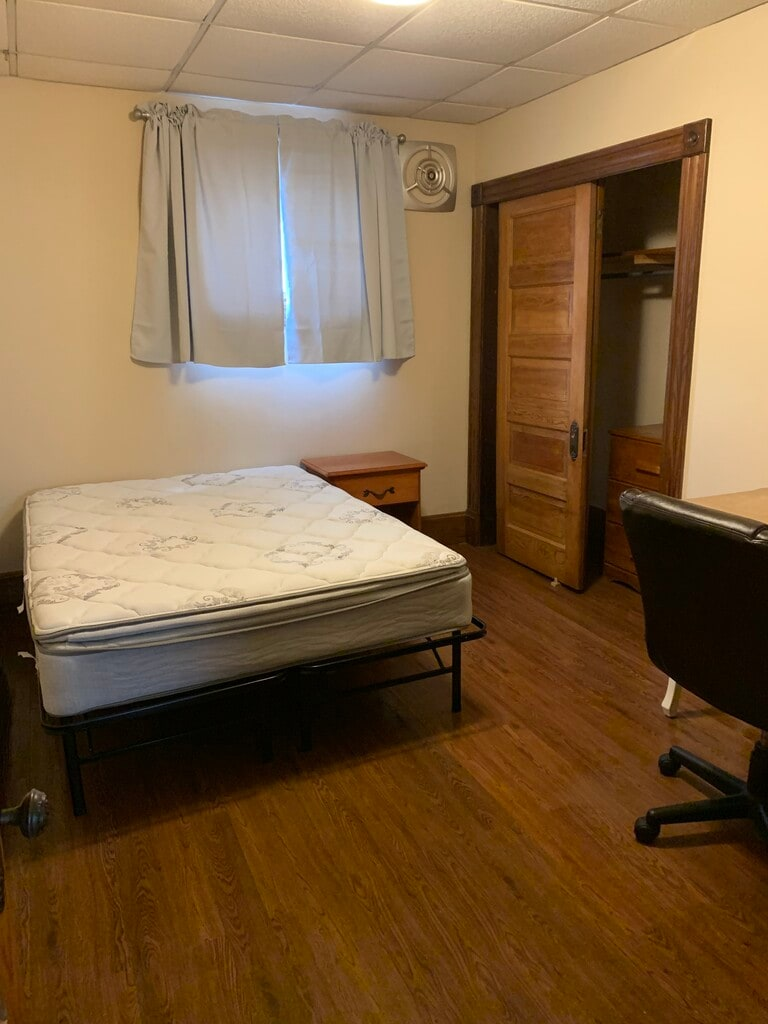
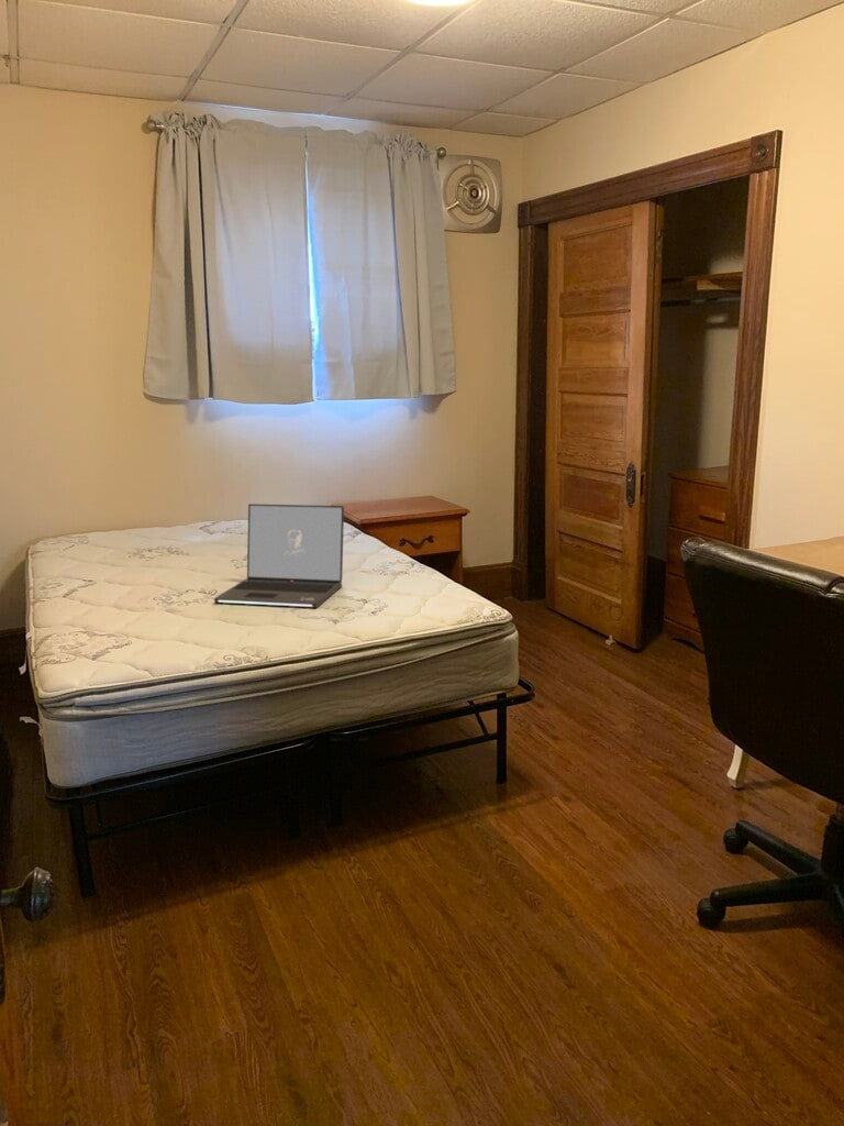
+ laptop (280, 553)
